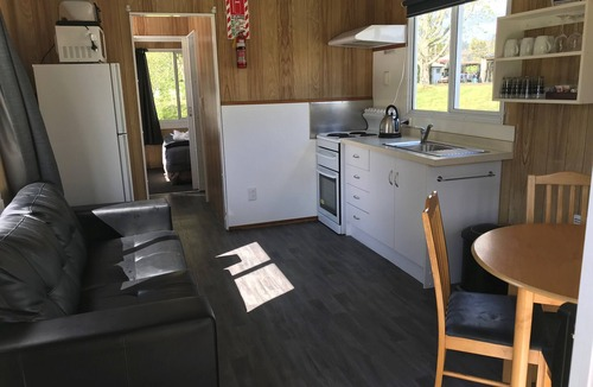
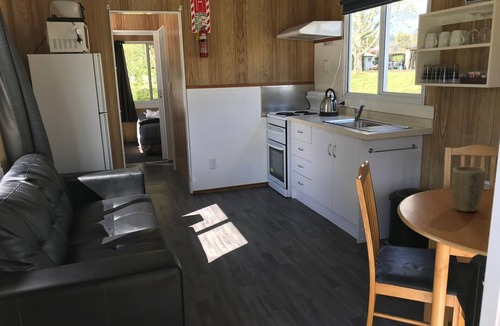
+ plant pot (467, 189)
